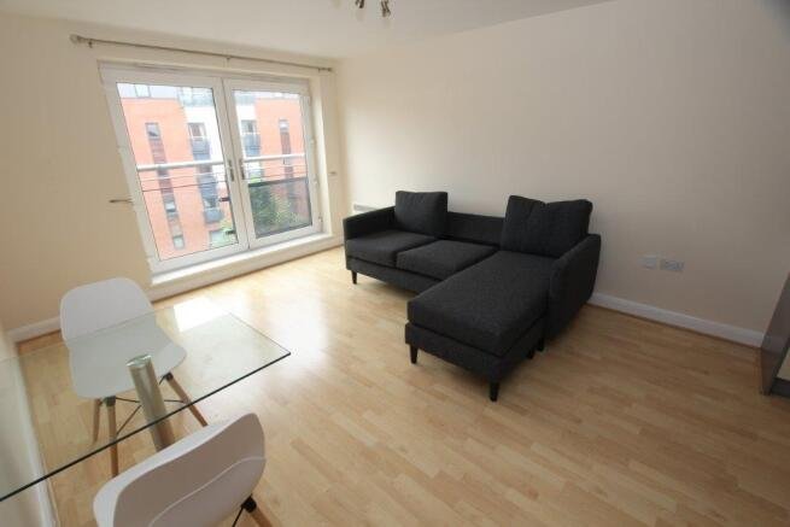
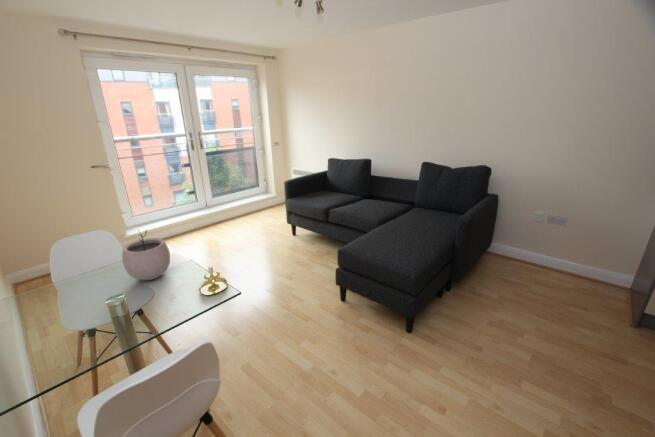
+ plant pot (146, 253)
+ candle holder (212, 272)
